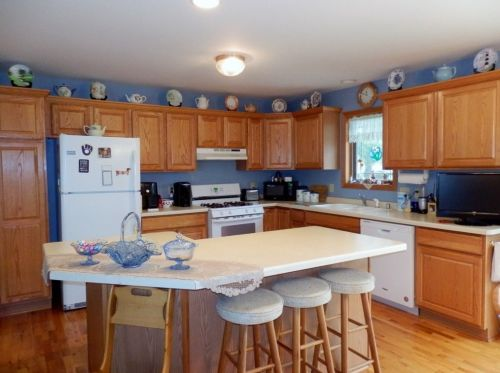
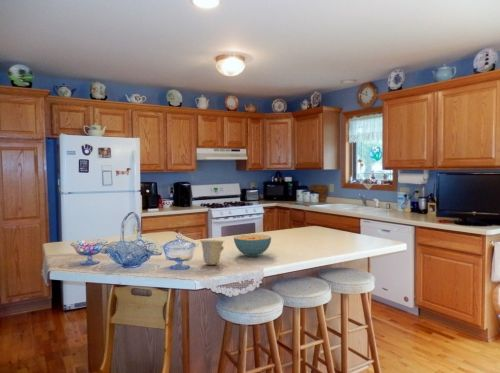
+ cup (212, 251)
+ cereal bowl (252, 246)
